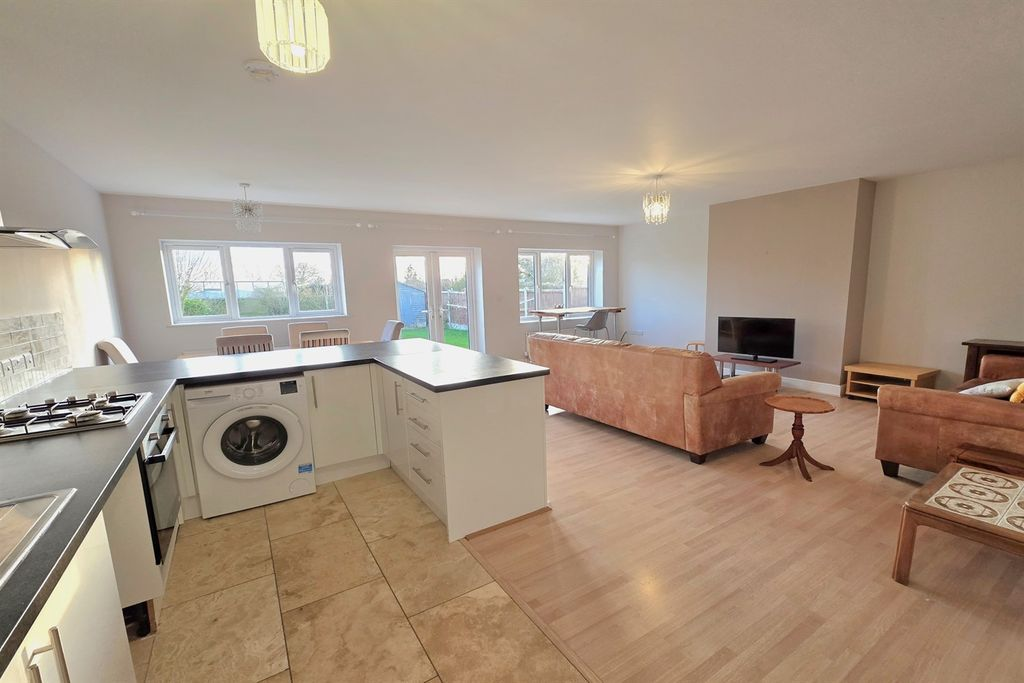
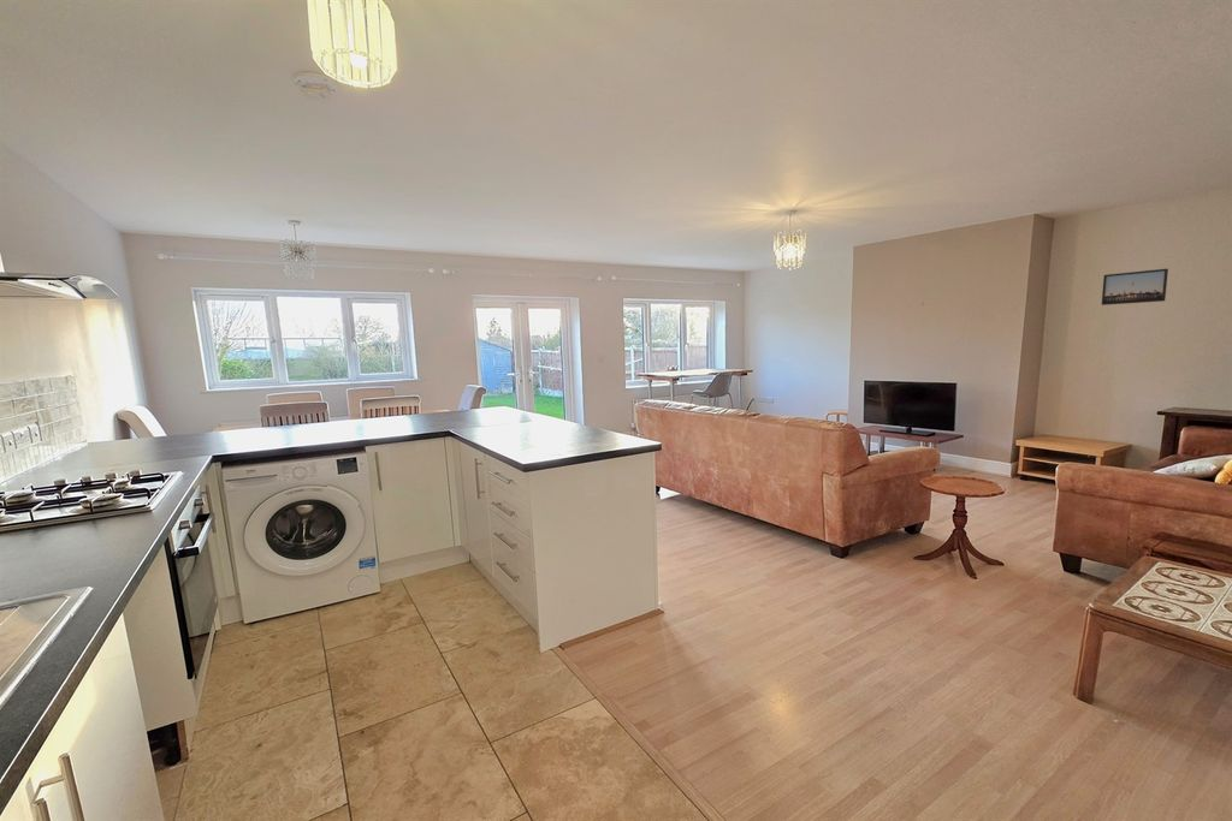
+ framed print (1133, 287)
